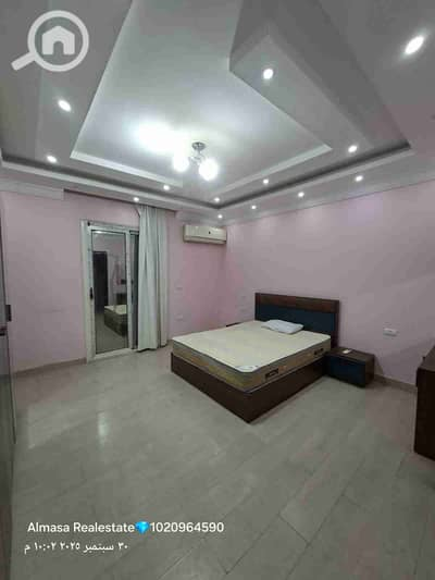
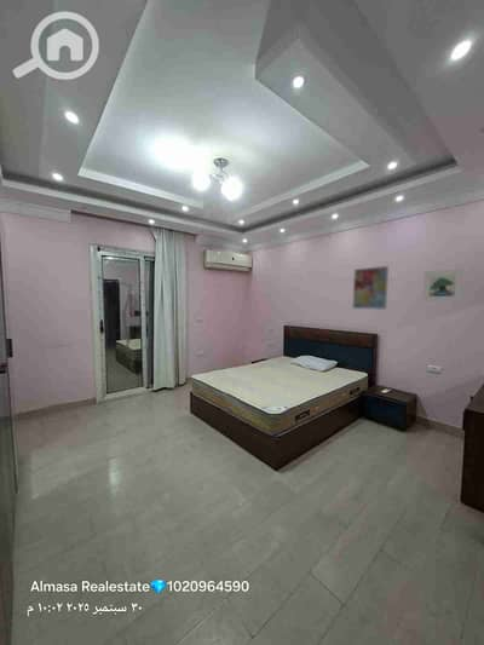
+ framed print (442, 286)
+ wall art (369, 288)
